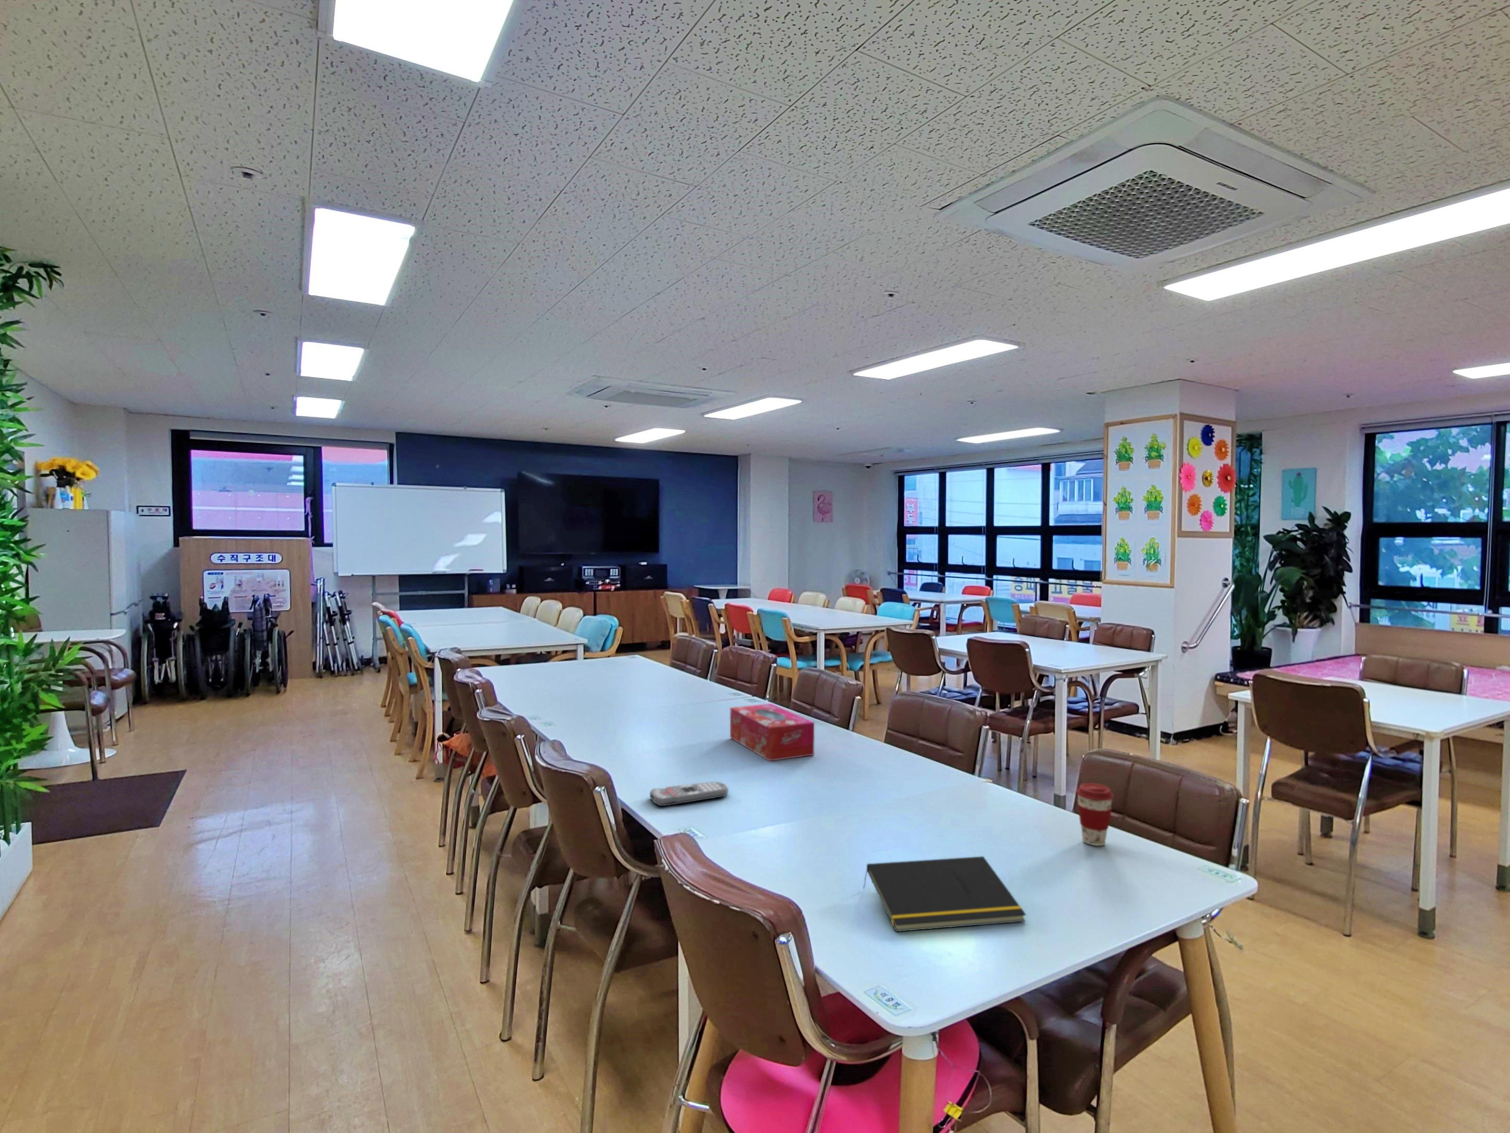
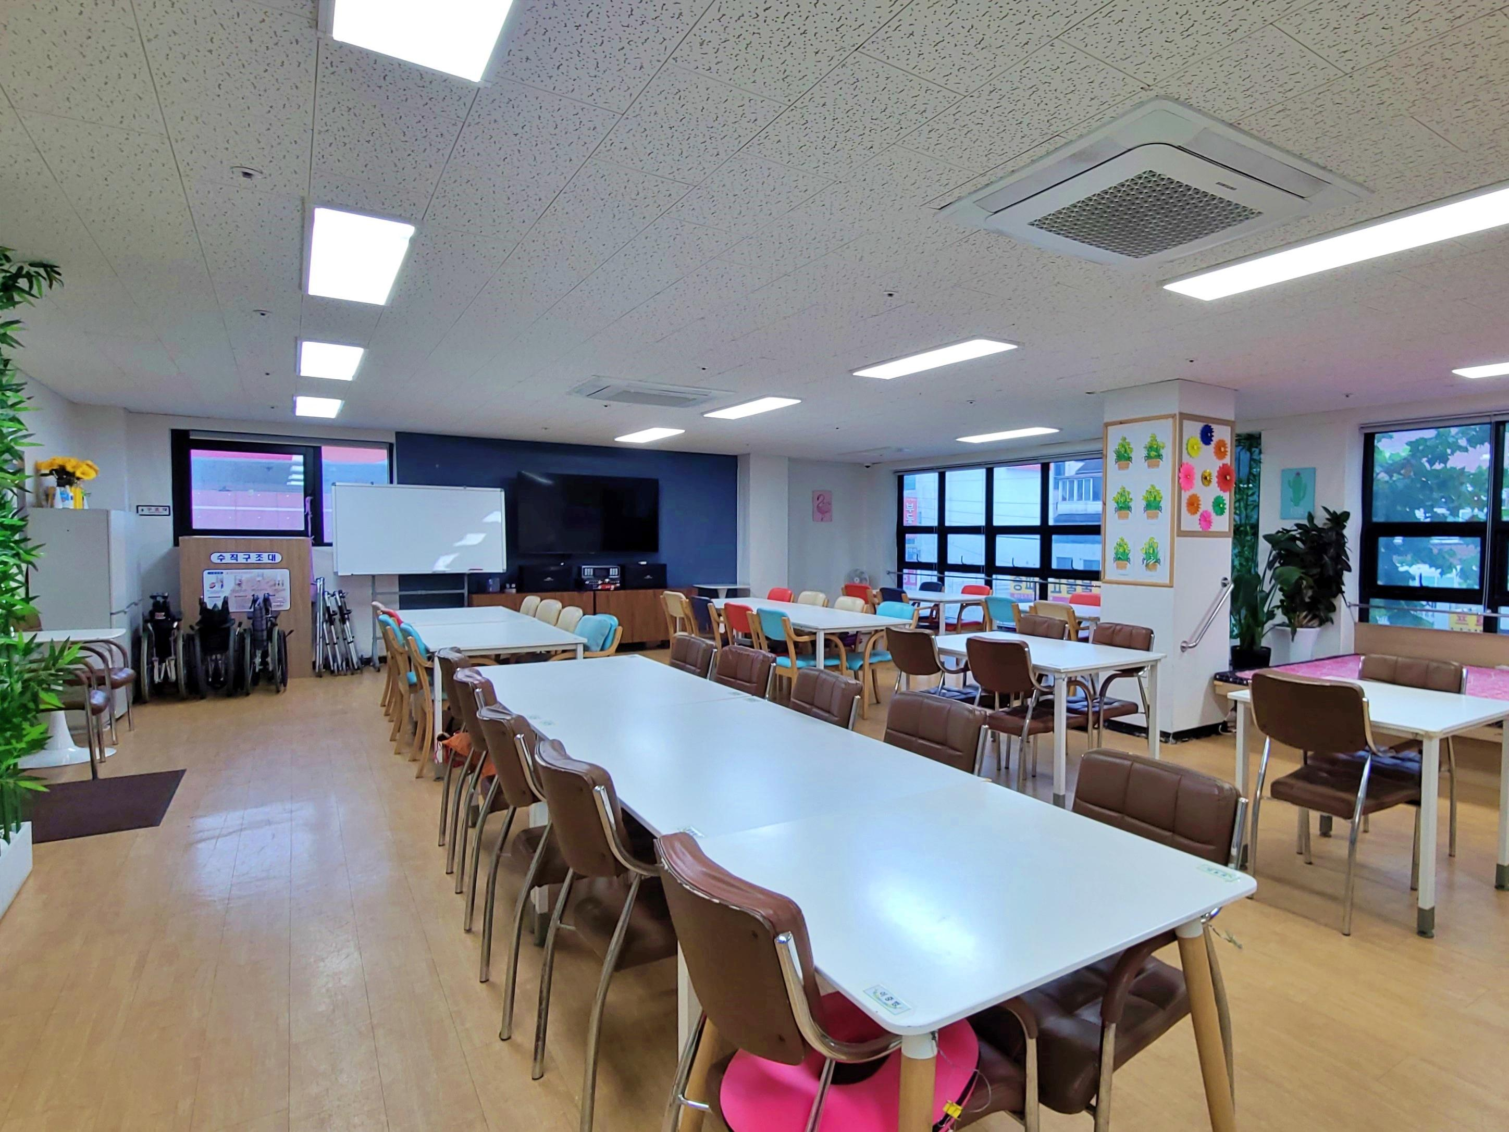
- notepad (942, 891)
- coffee cup (1094, 814)
- remote control (690, 793)
- tissue box (770, 730)
